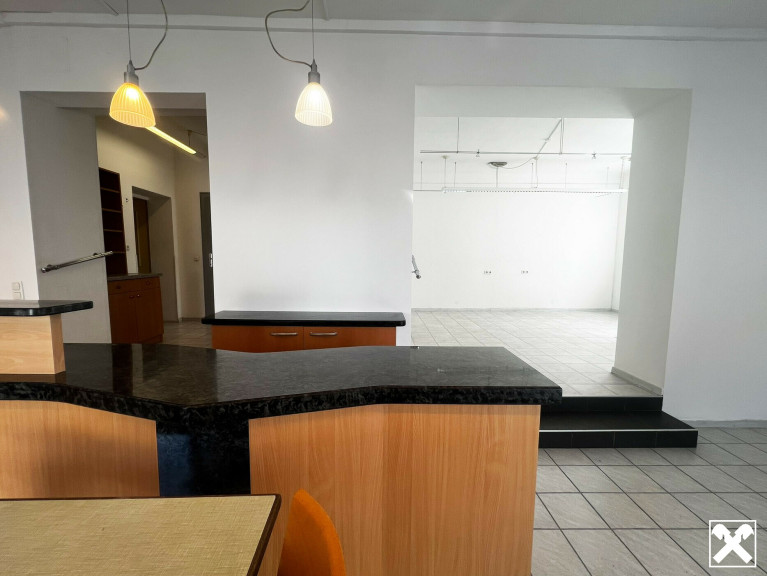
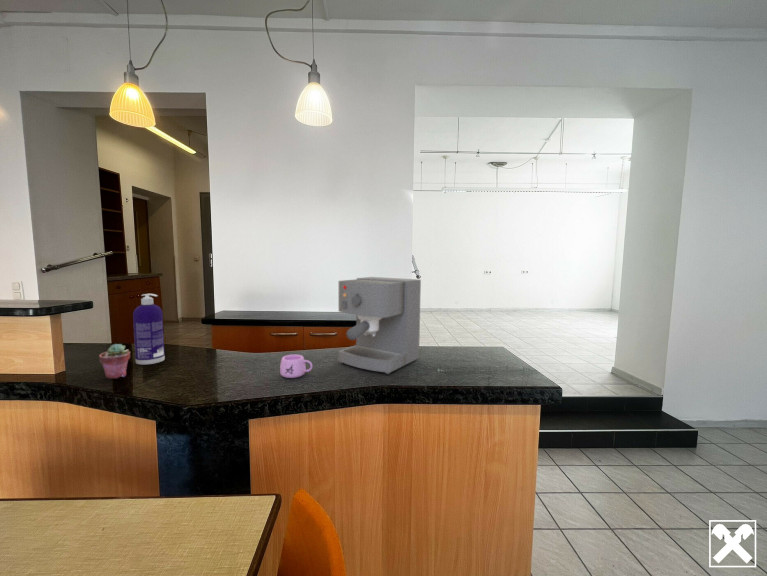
+ mug (296, 366)
+ coffee maker (380, 322)
+ potted succulent (115, 360)
+ spray bottle (148, 327)
